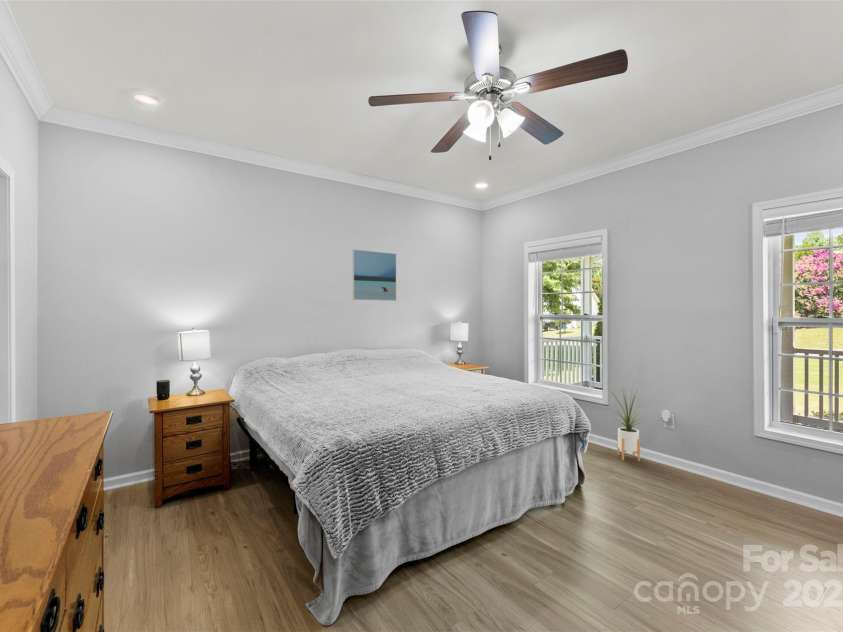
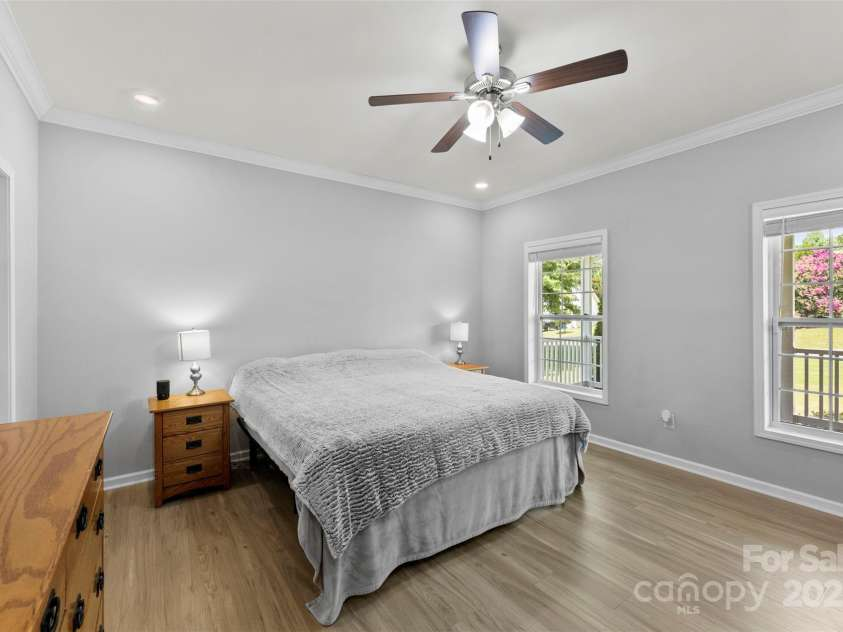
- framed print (374, 276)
- house plant (629, 421)
